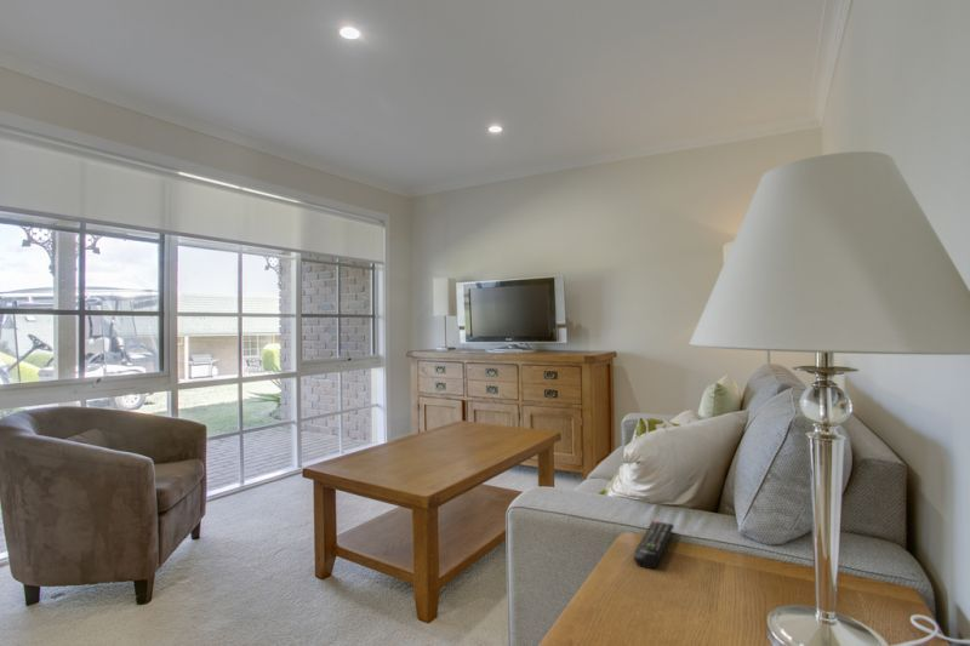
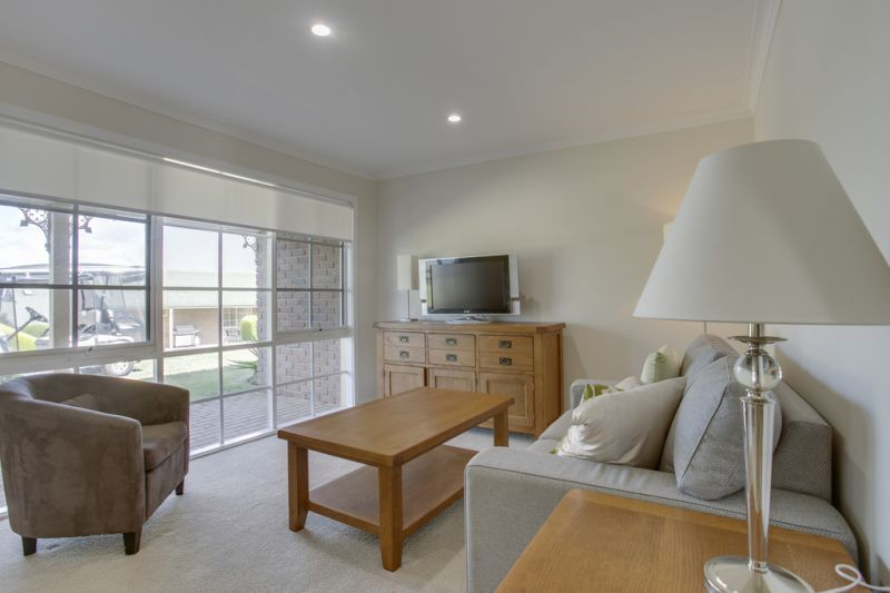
- remote control (655, 541)
